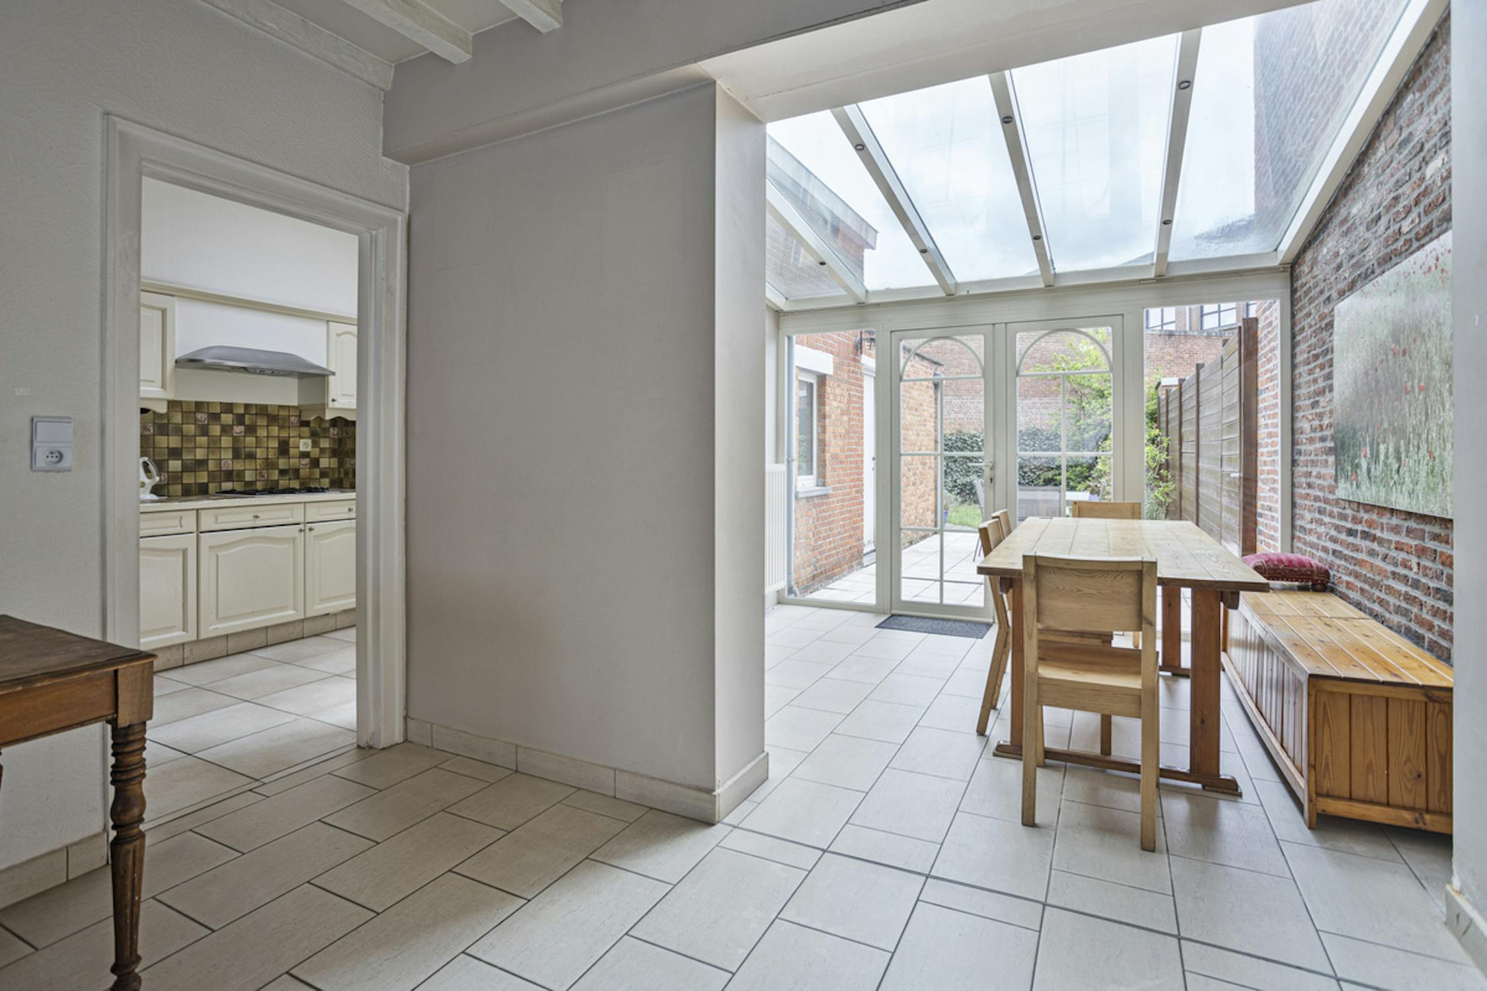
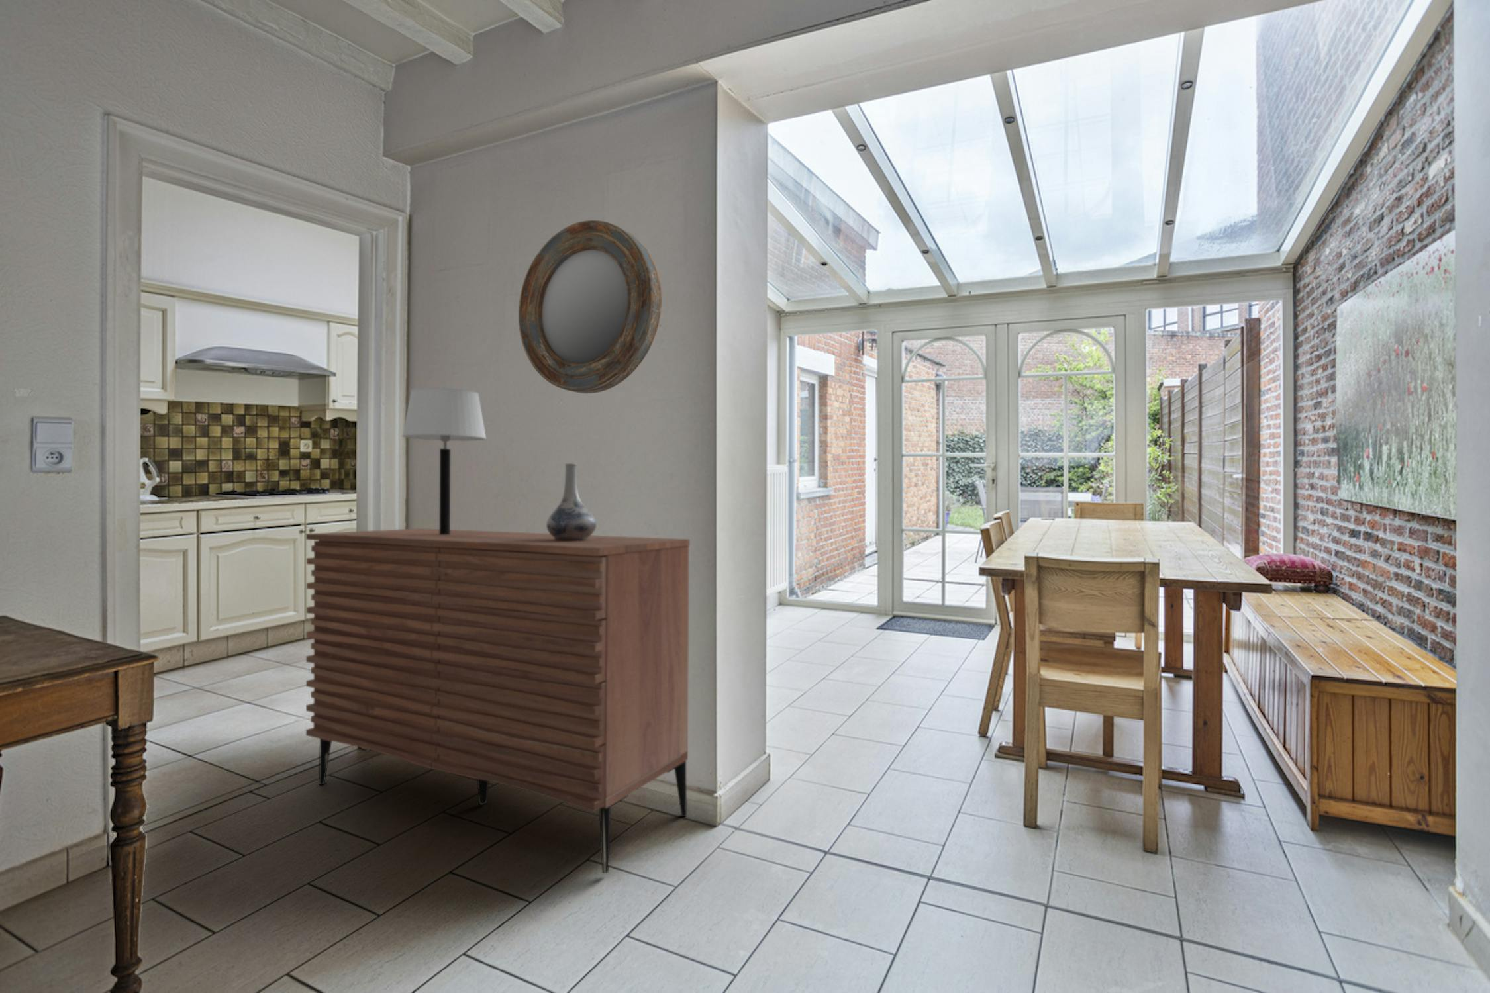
+ home mirror (586, 307)
+ table lamp (445, 463)
+ sideboard (489, 668)
+ decorative vase (571, 501)
